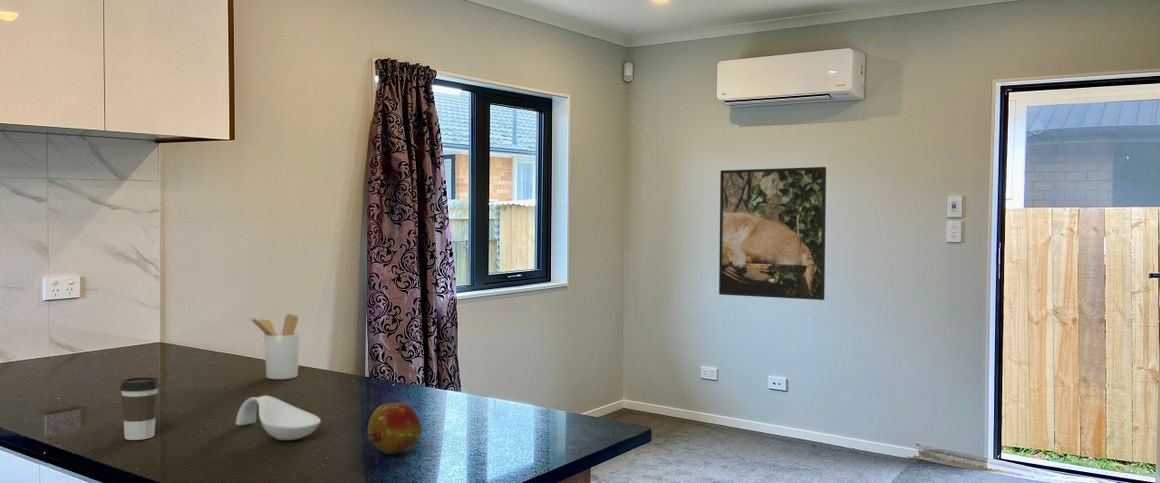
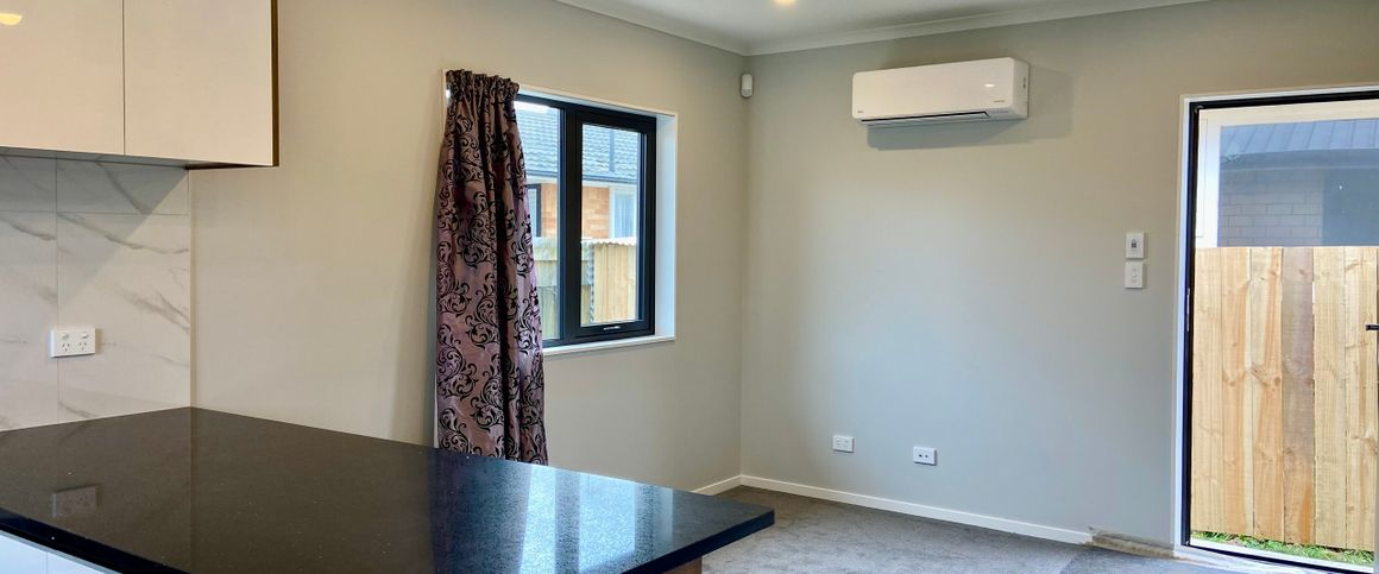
- fruit (391, 429)
- utensil holder (273, 345)
- coffee cup (139, 408)
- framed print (770, 233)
- spoon rest (274, 416)
